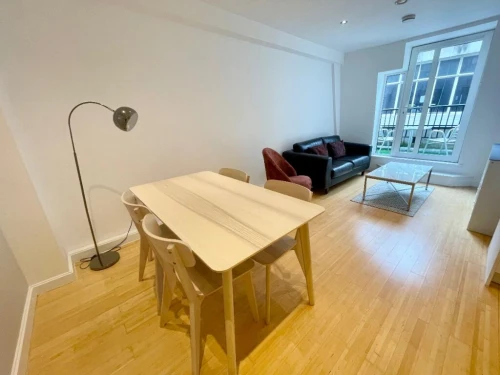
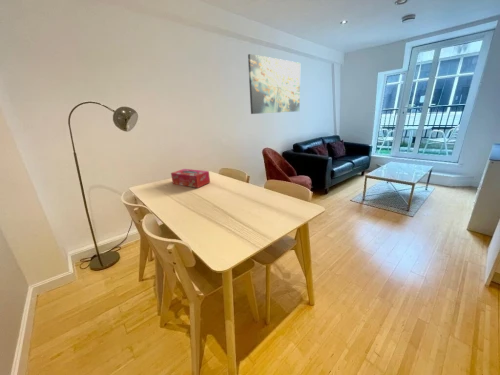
+ tissue box (190, 177)
+ wall art (277, 86)
